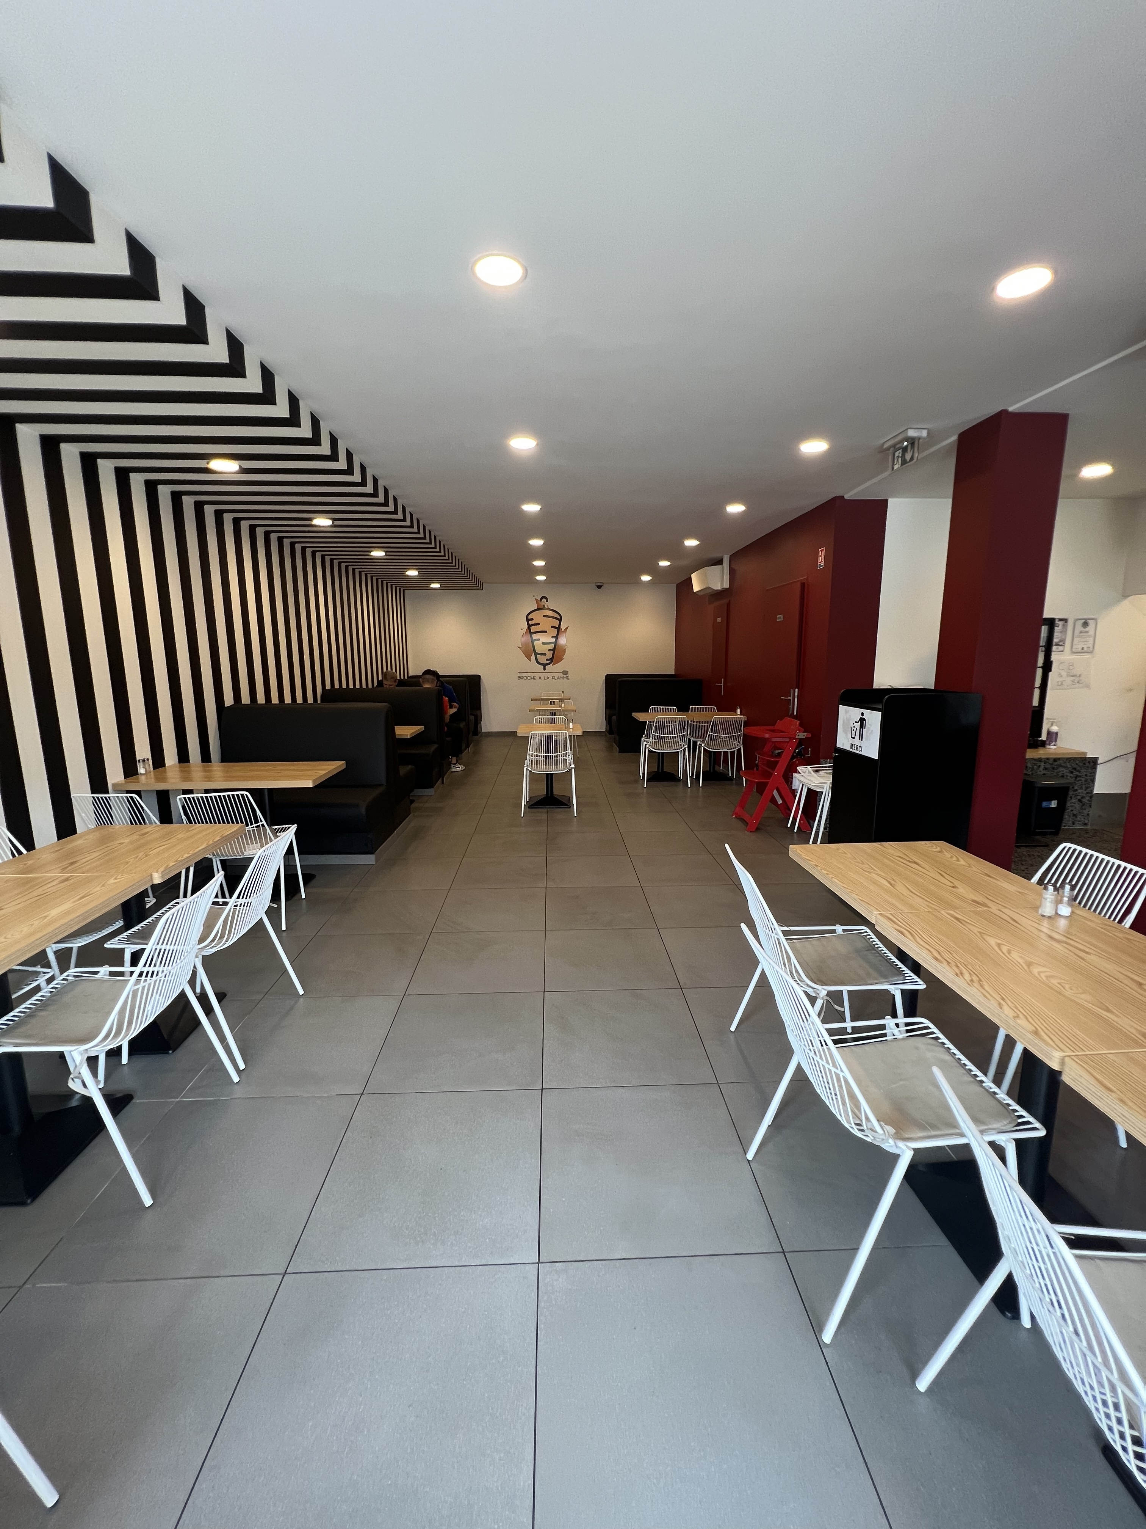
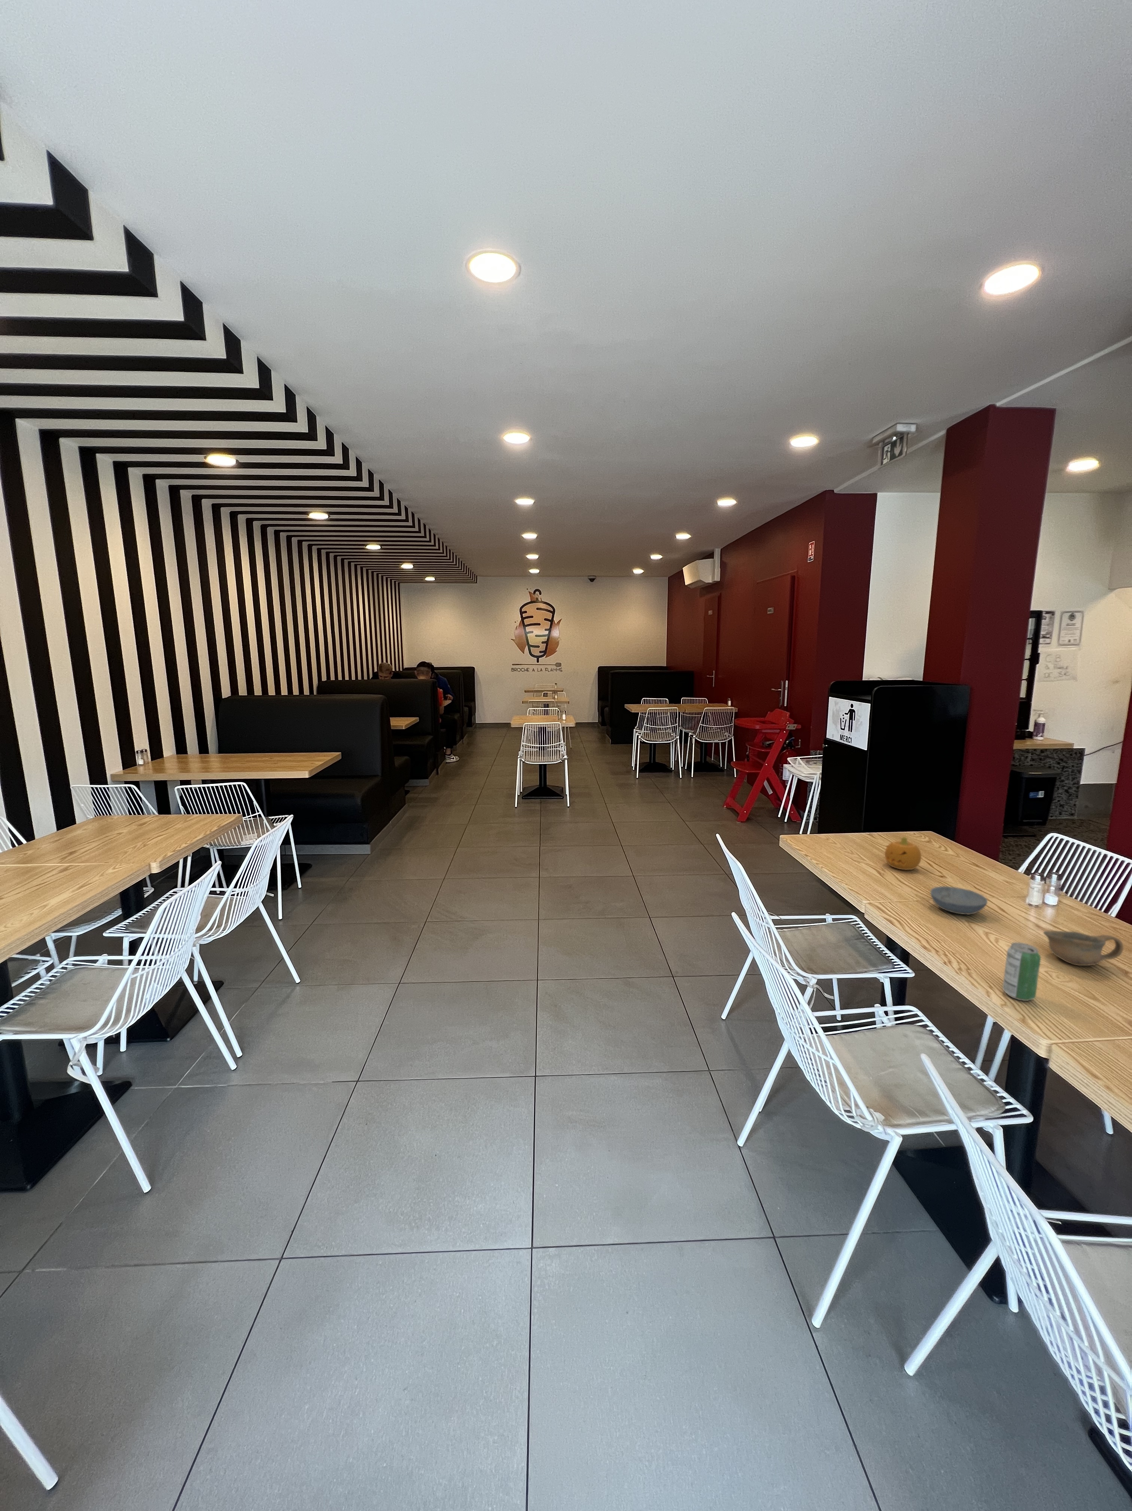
+ fruit (903, 852)
+ bowl (957, 902)
+ beverage can (1021, 971)
+ cup (1082, 947)
